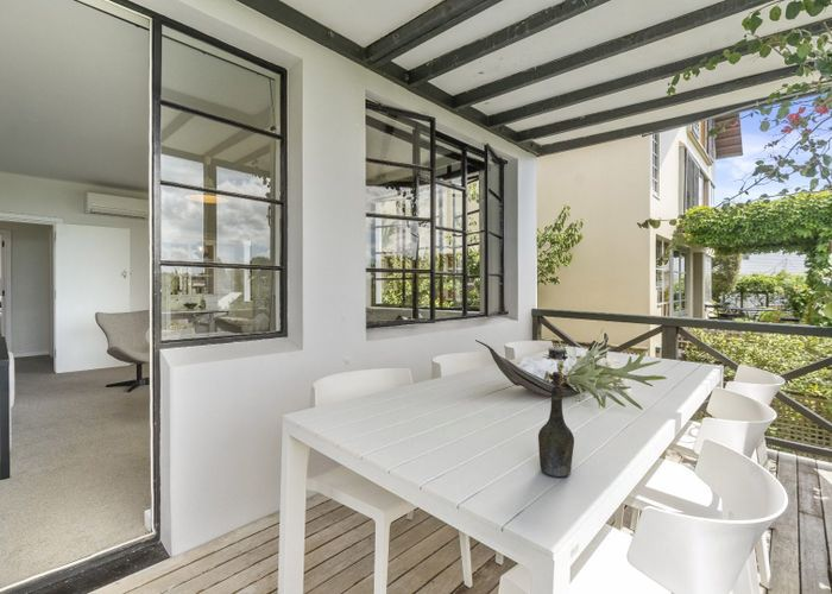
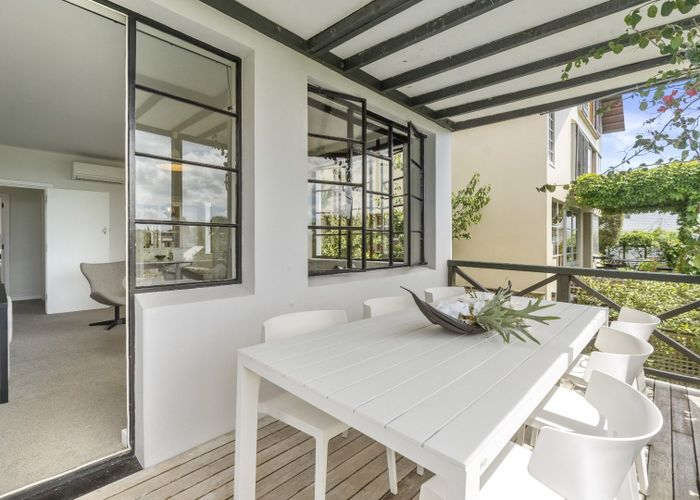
- bottle (555, 410)
